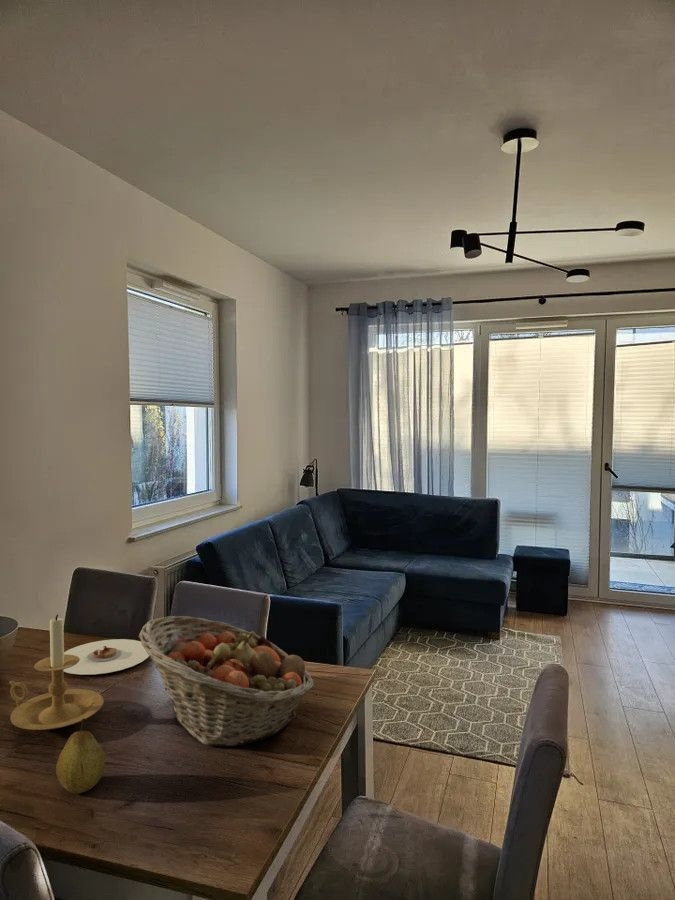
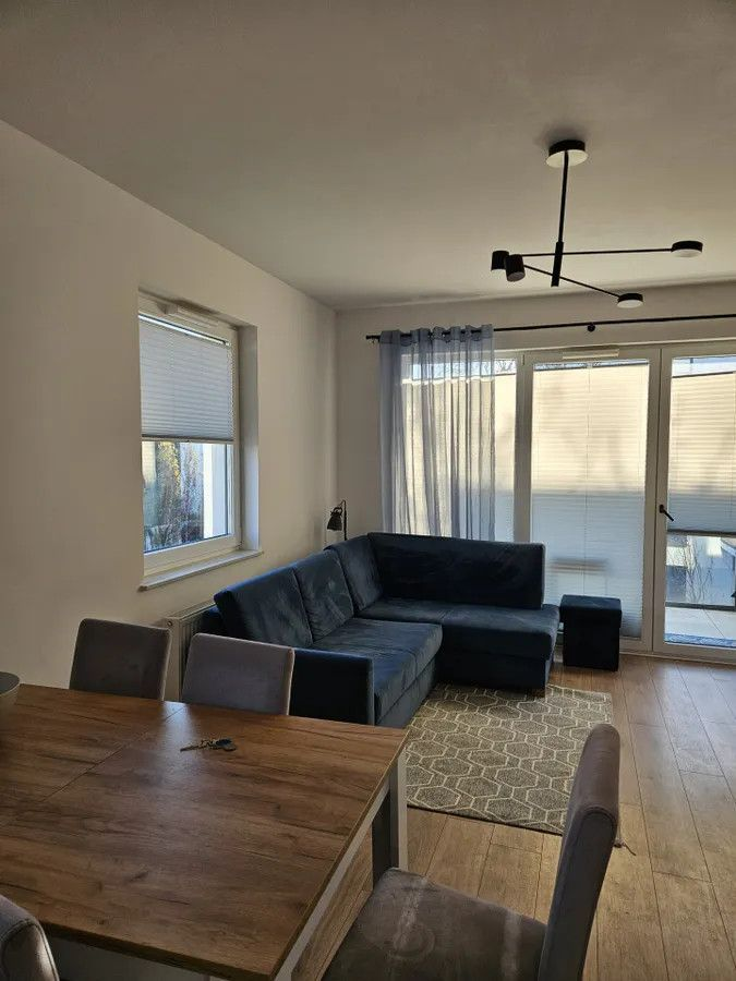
- plate (104, 651)
- candle holder (57, 666)
- fruit (80, 755)
- fruit basket (226, 668)
